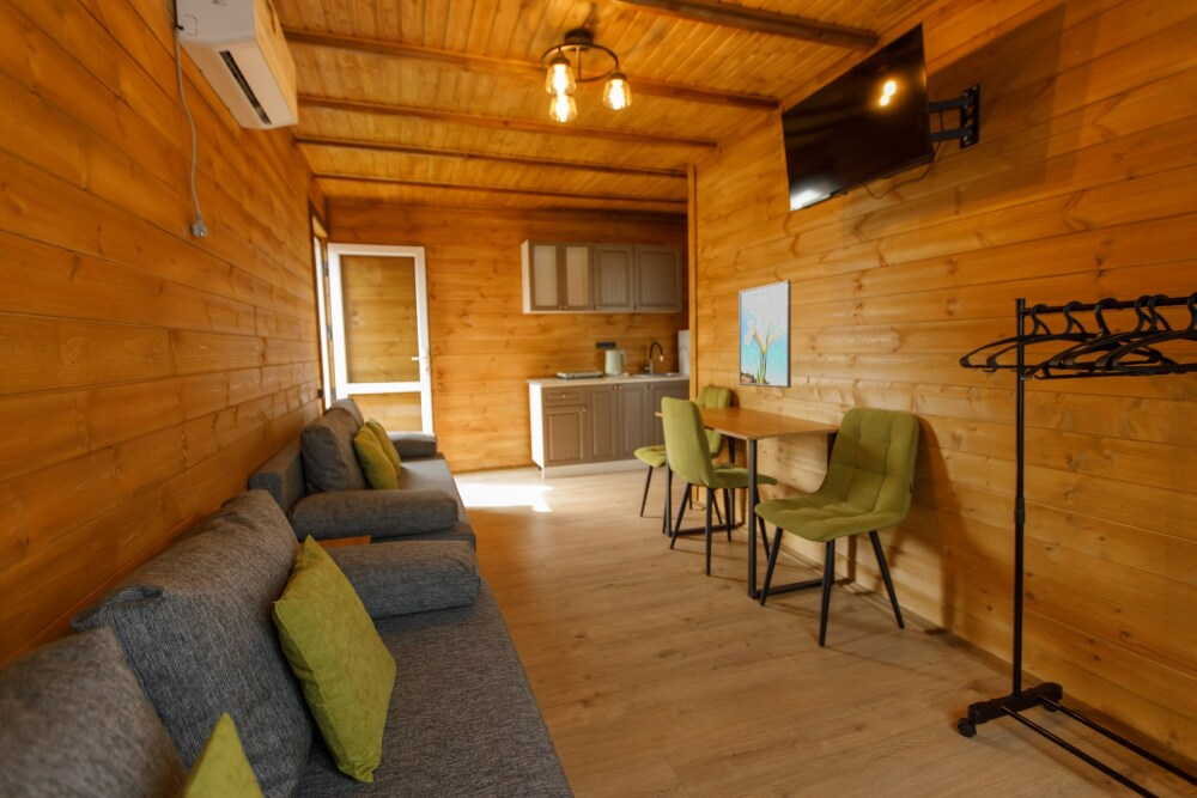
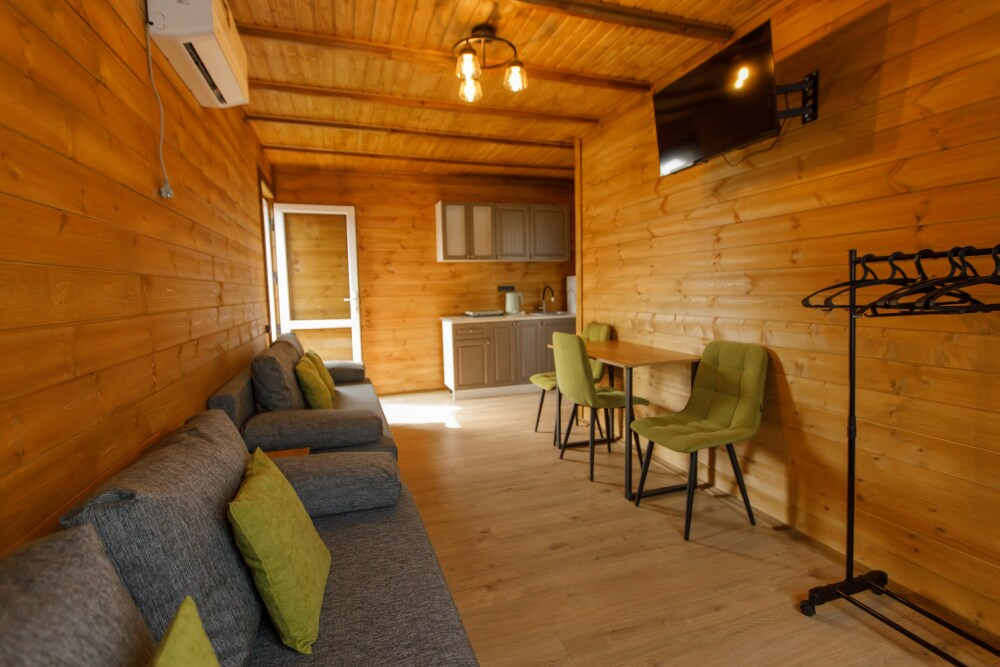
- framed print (762, 336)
